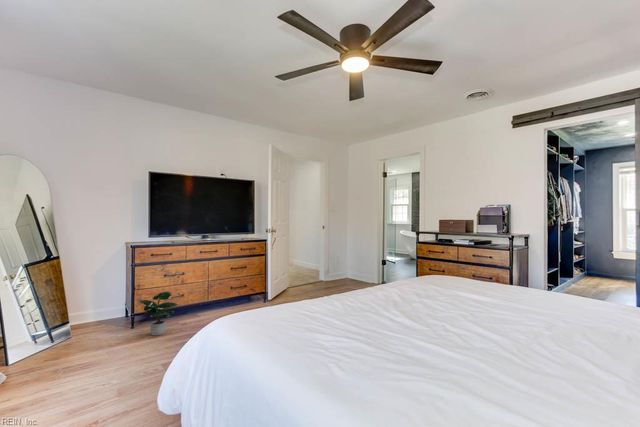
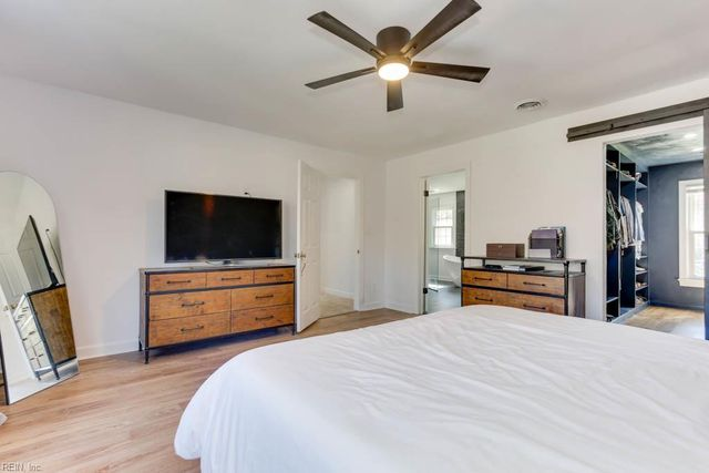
- potted plant (160, 314)
